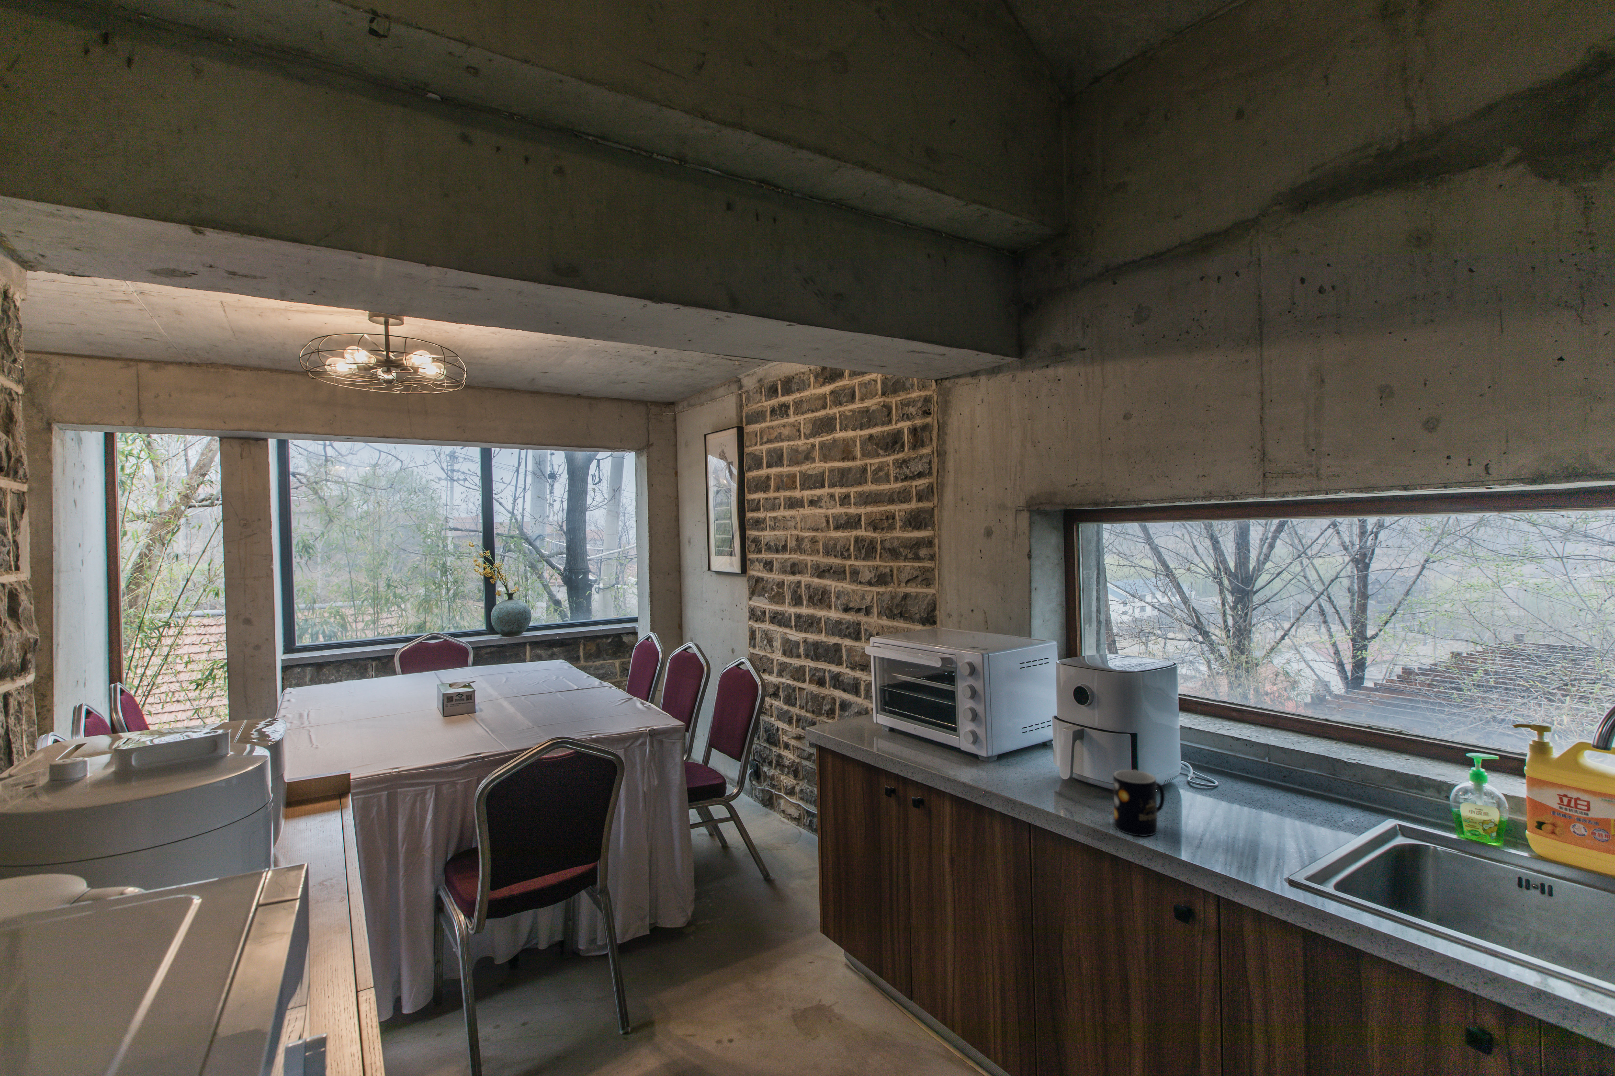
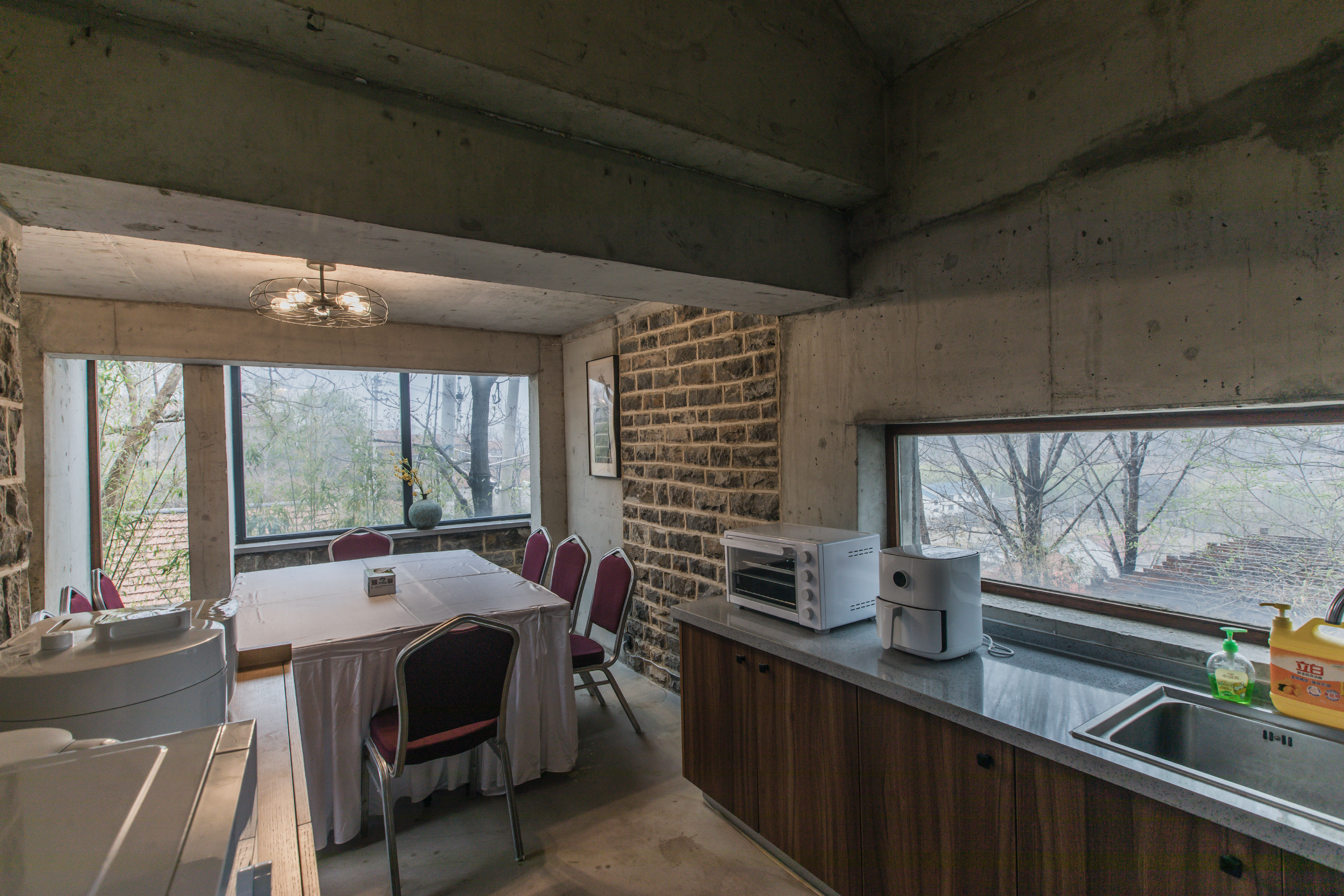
- mug (1139, 800)
